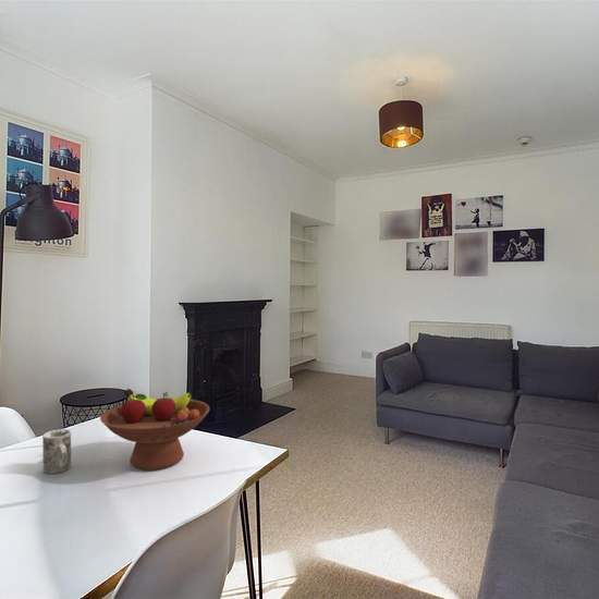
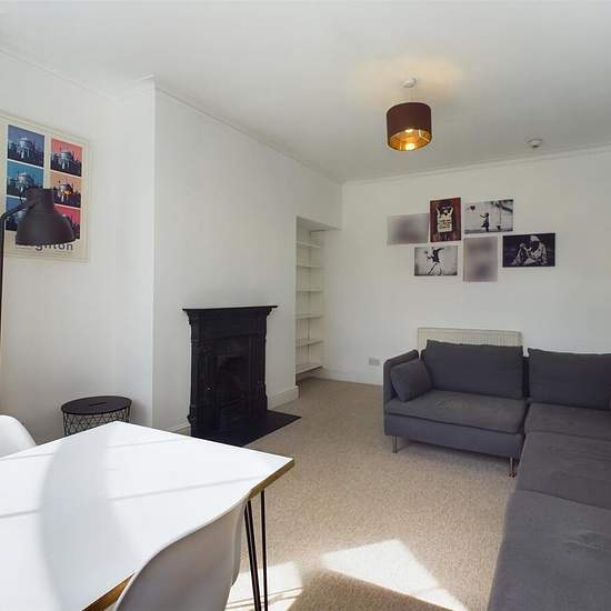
- fruit bowl (157, 426)
- mug (58, 451)
